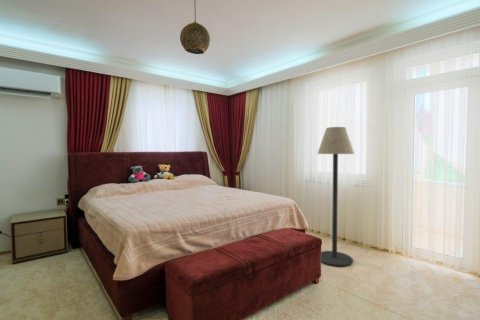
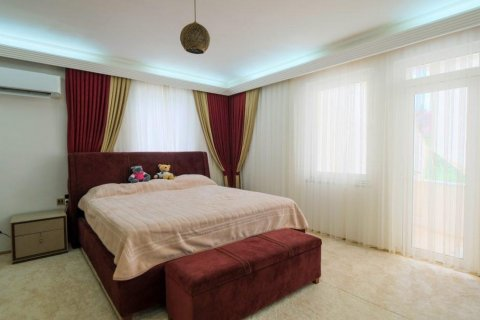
- floor lamp (335, 193)
